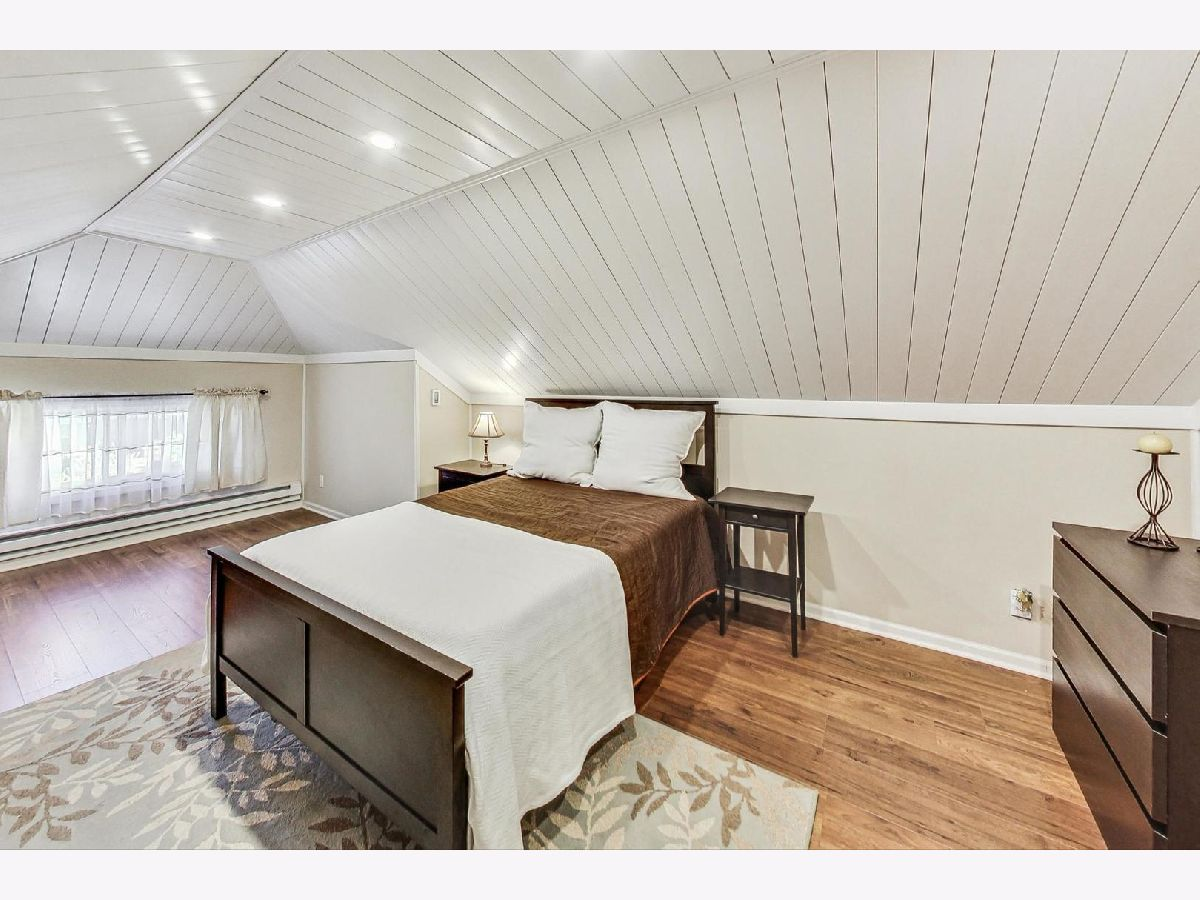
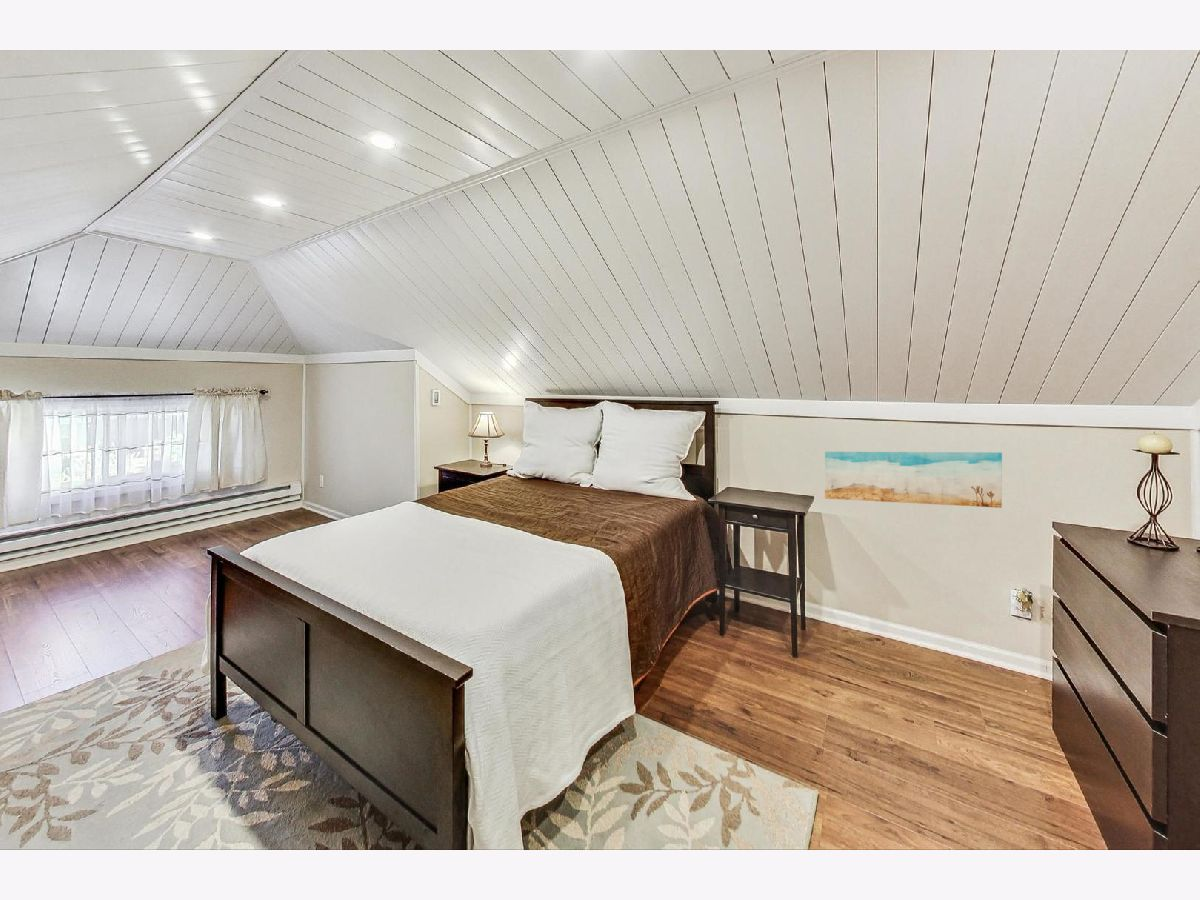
+ wall art (906, 477)
